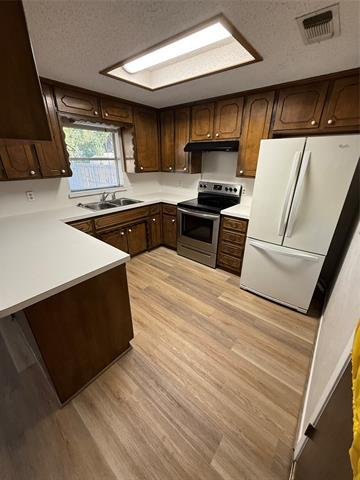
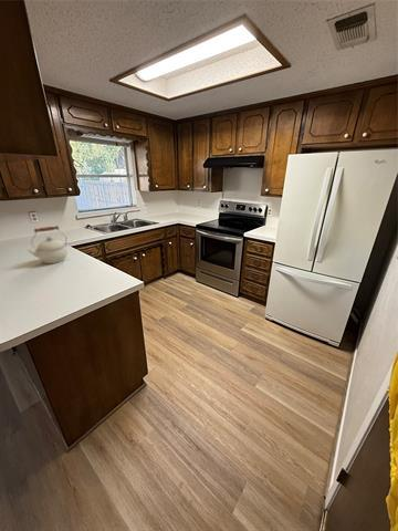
+ kettle (48, 244)
